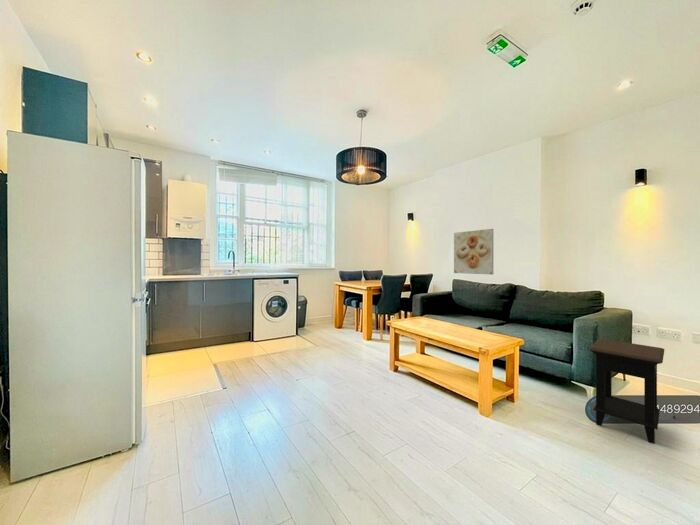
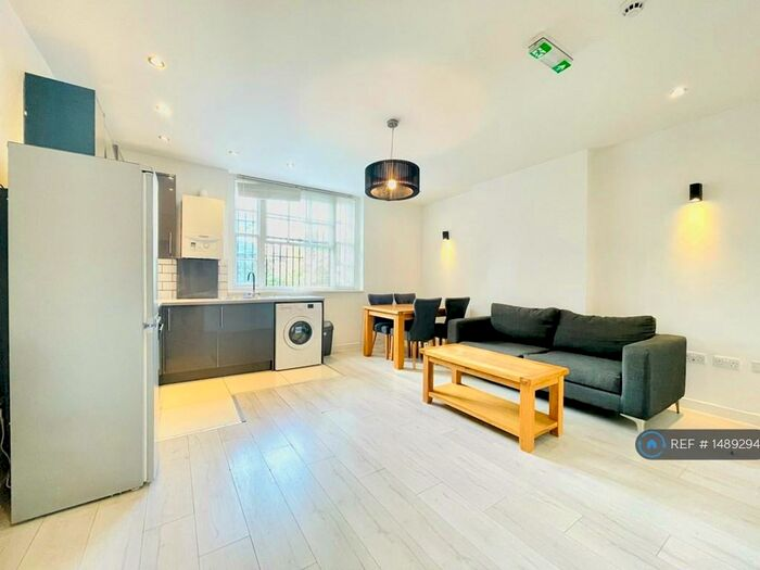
- side table (630, 375)
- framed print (472, 252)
